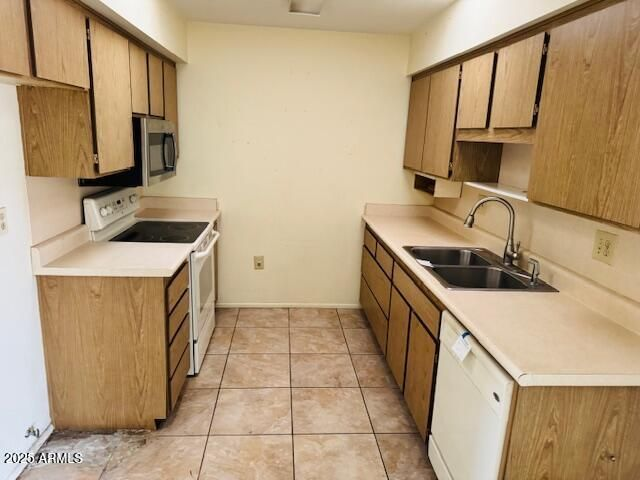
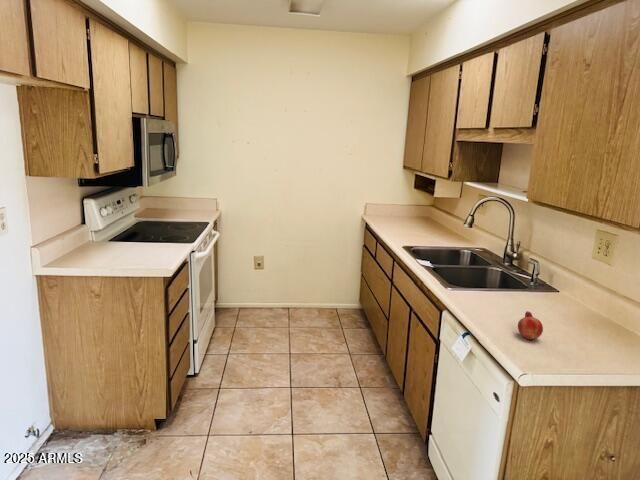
+ fruit (530, 326)
